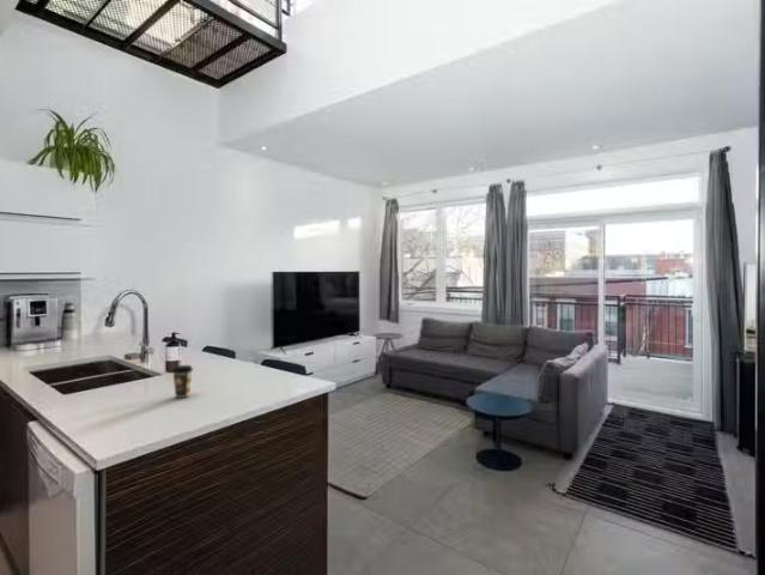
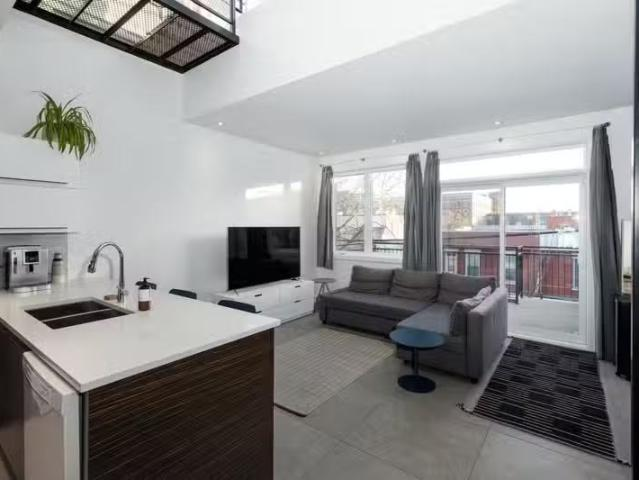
- coffee cup (182, 381)
